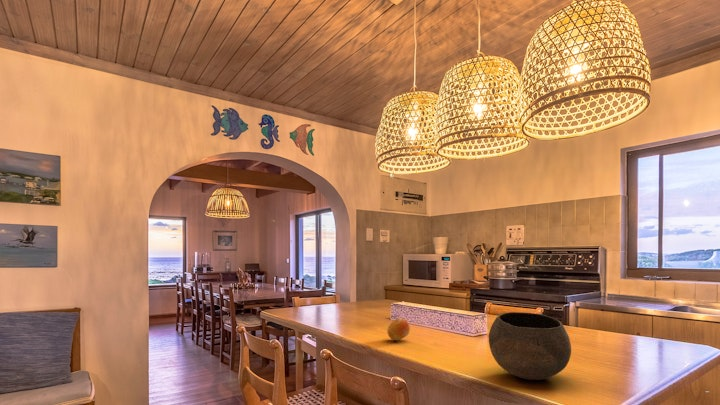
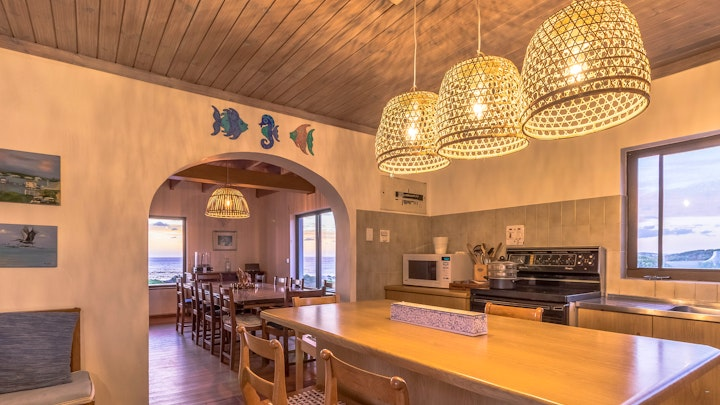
- bowl (528, 346)
- fruit (398, 329)
